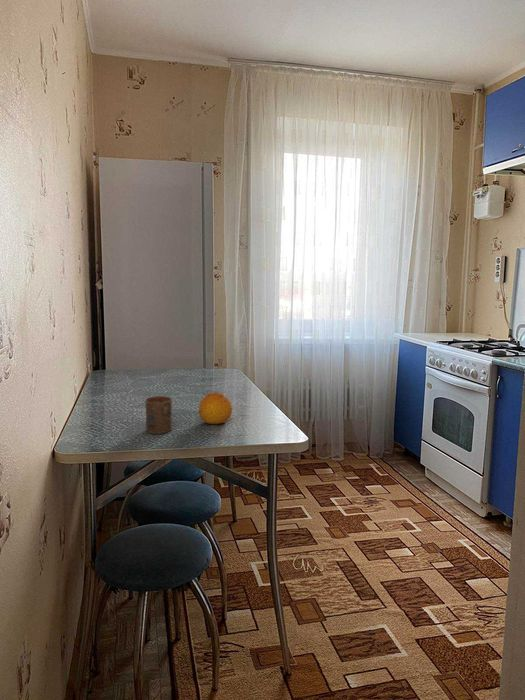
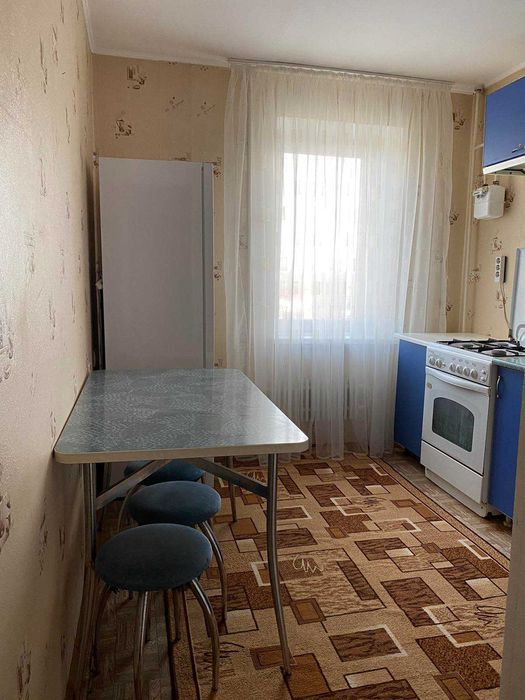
- fruit (215, 407)
- cup (158, 414)
